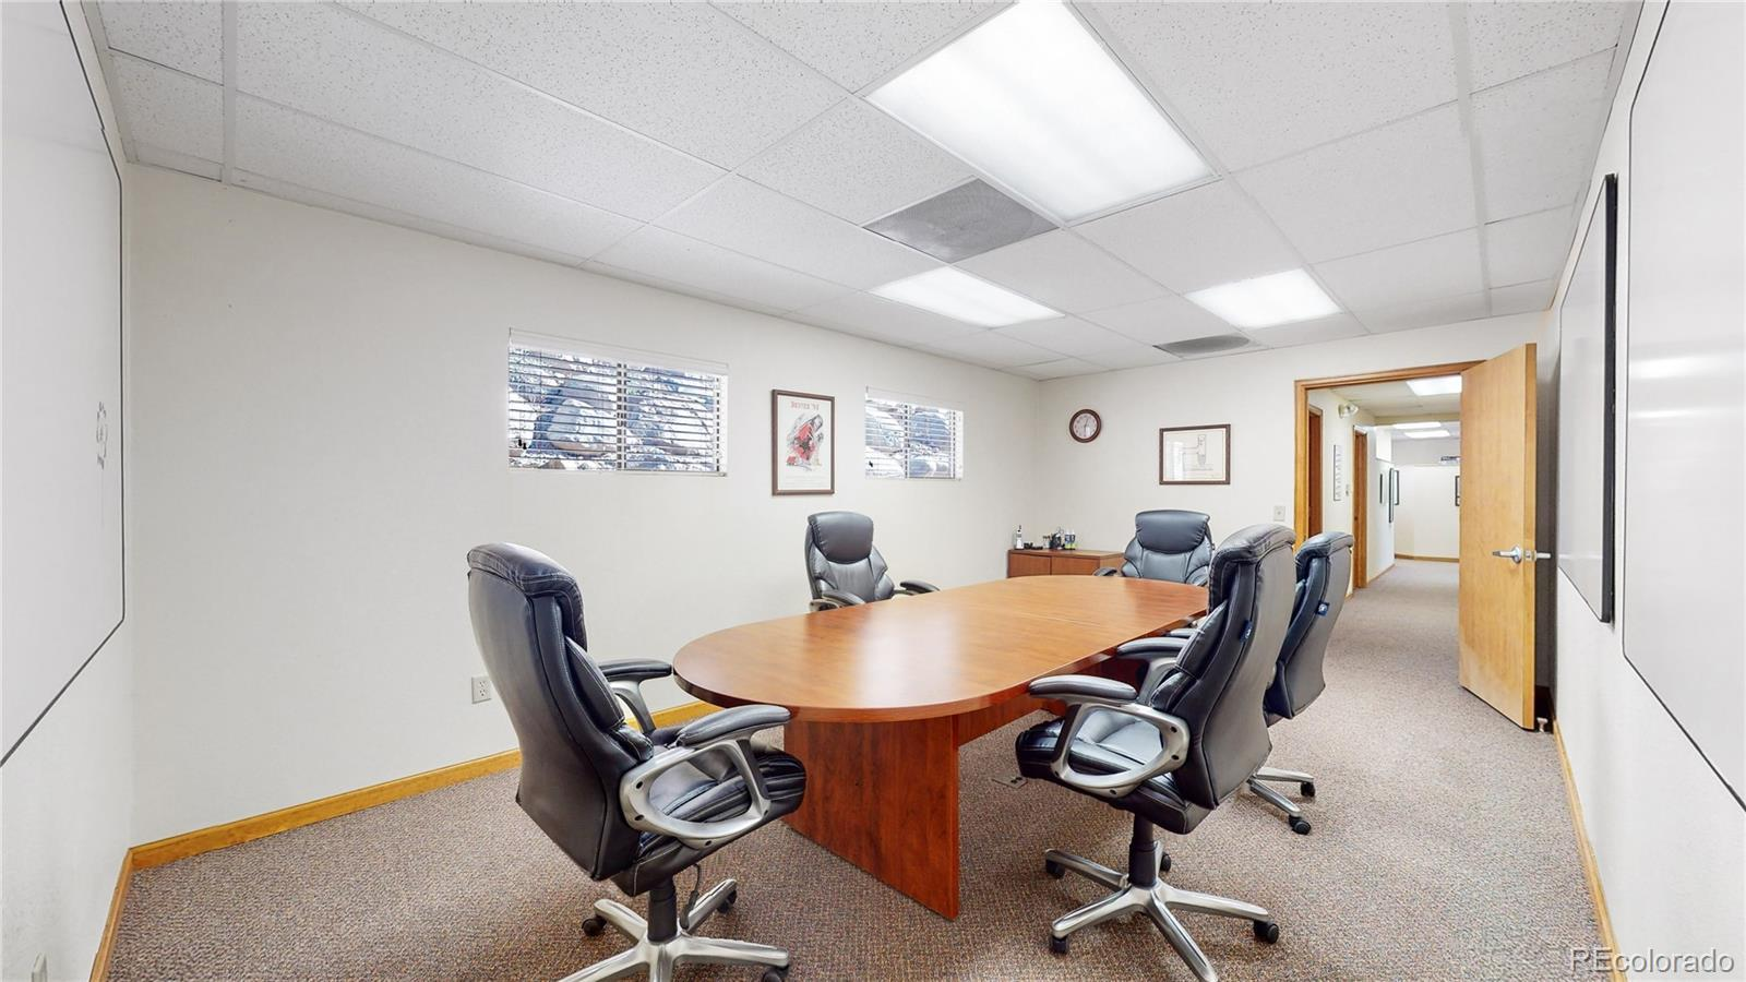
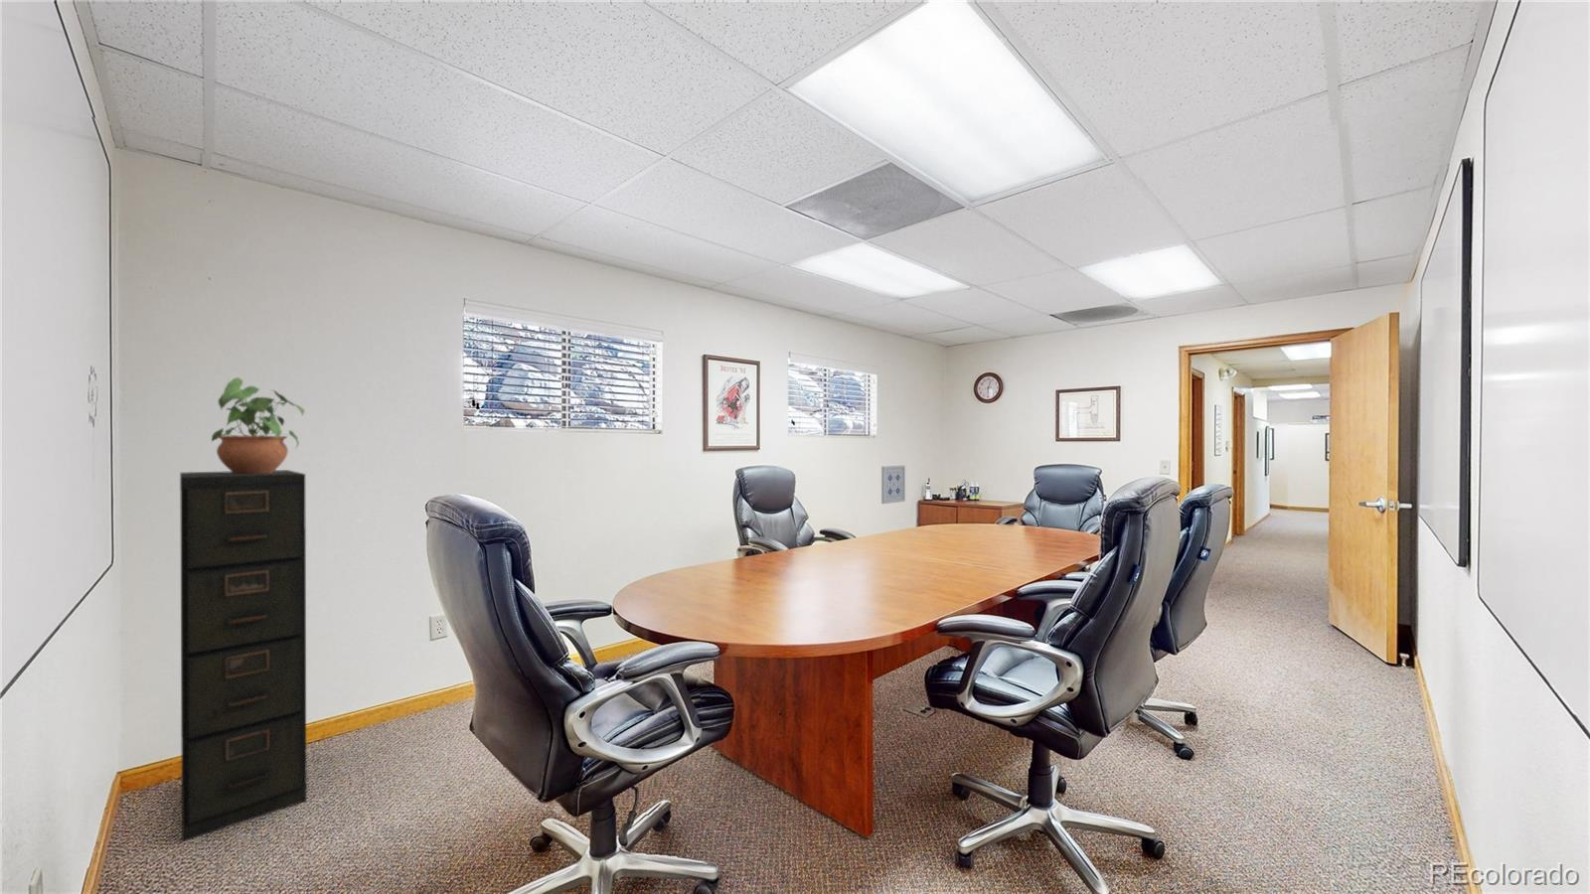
+ filing cabinet (241, 633)
+ potted plant (249, 425)
+ wall art (893, 484)
